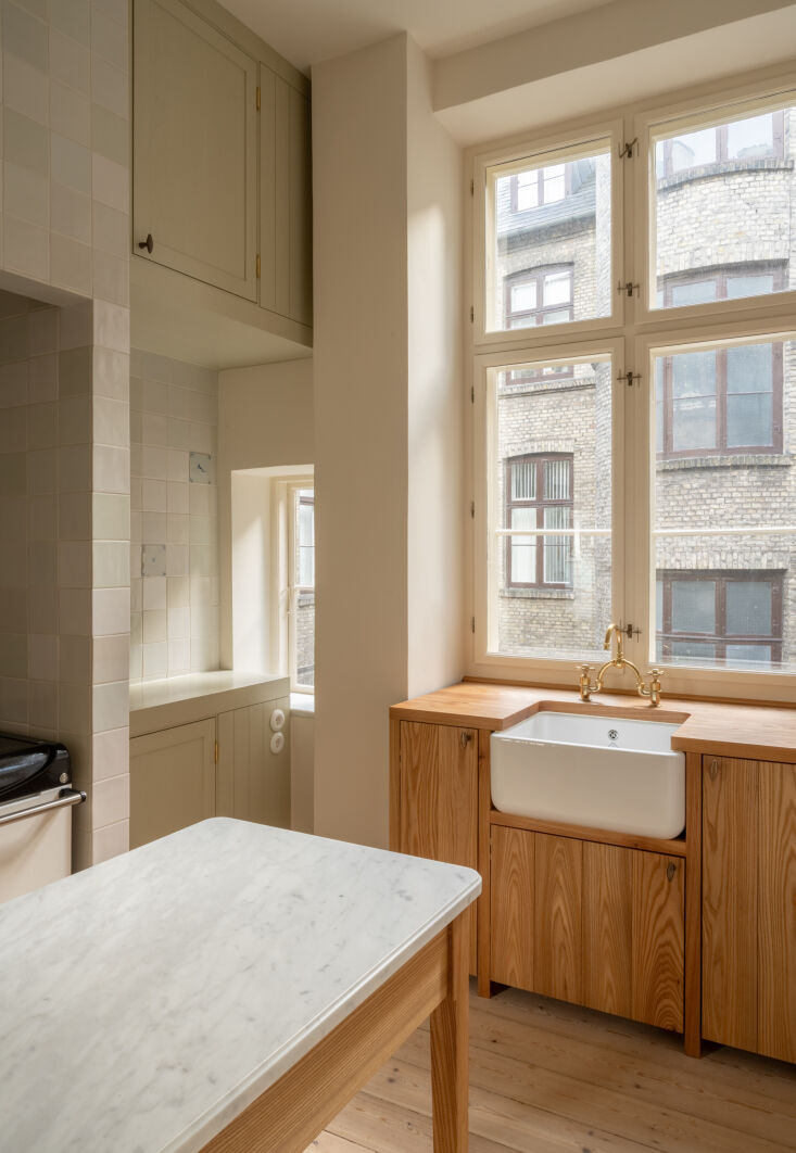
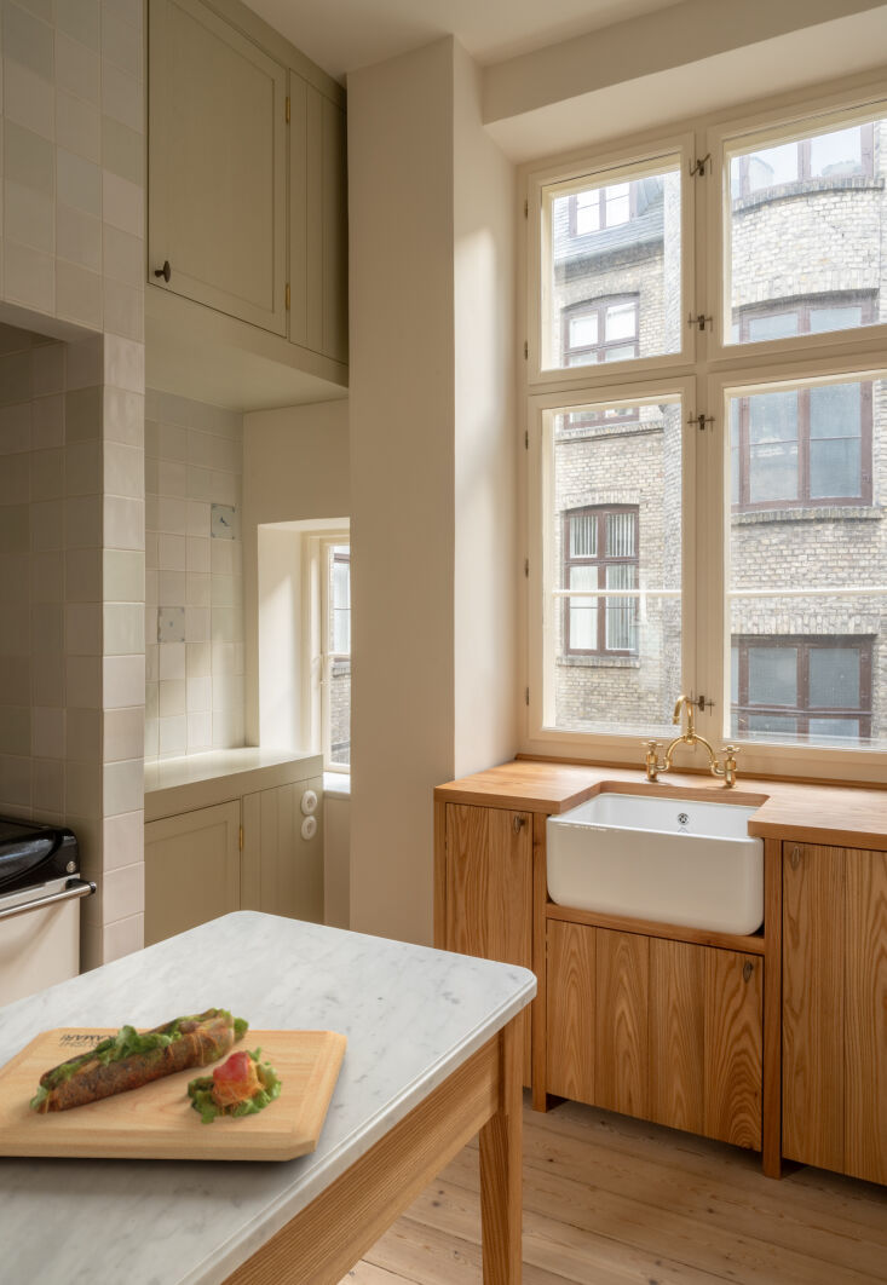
+ cutting board (161, 1059)
